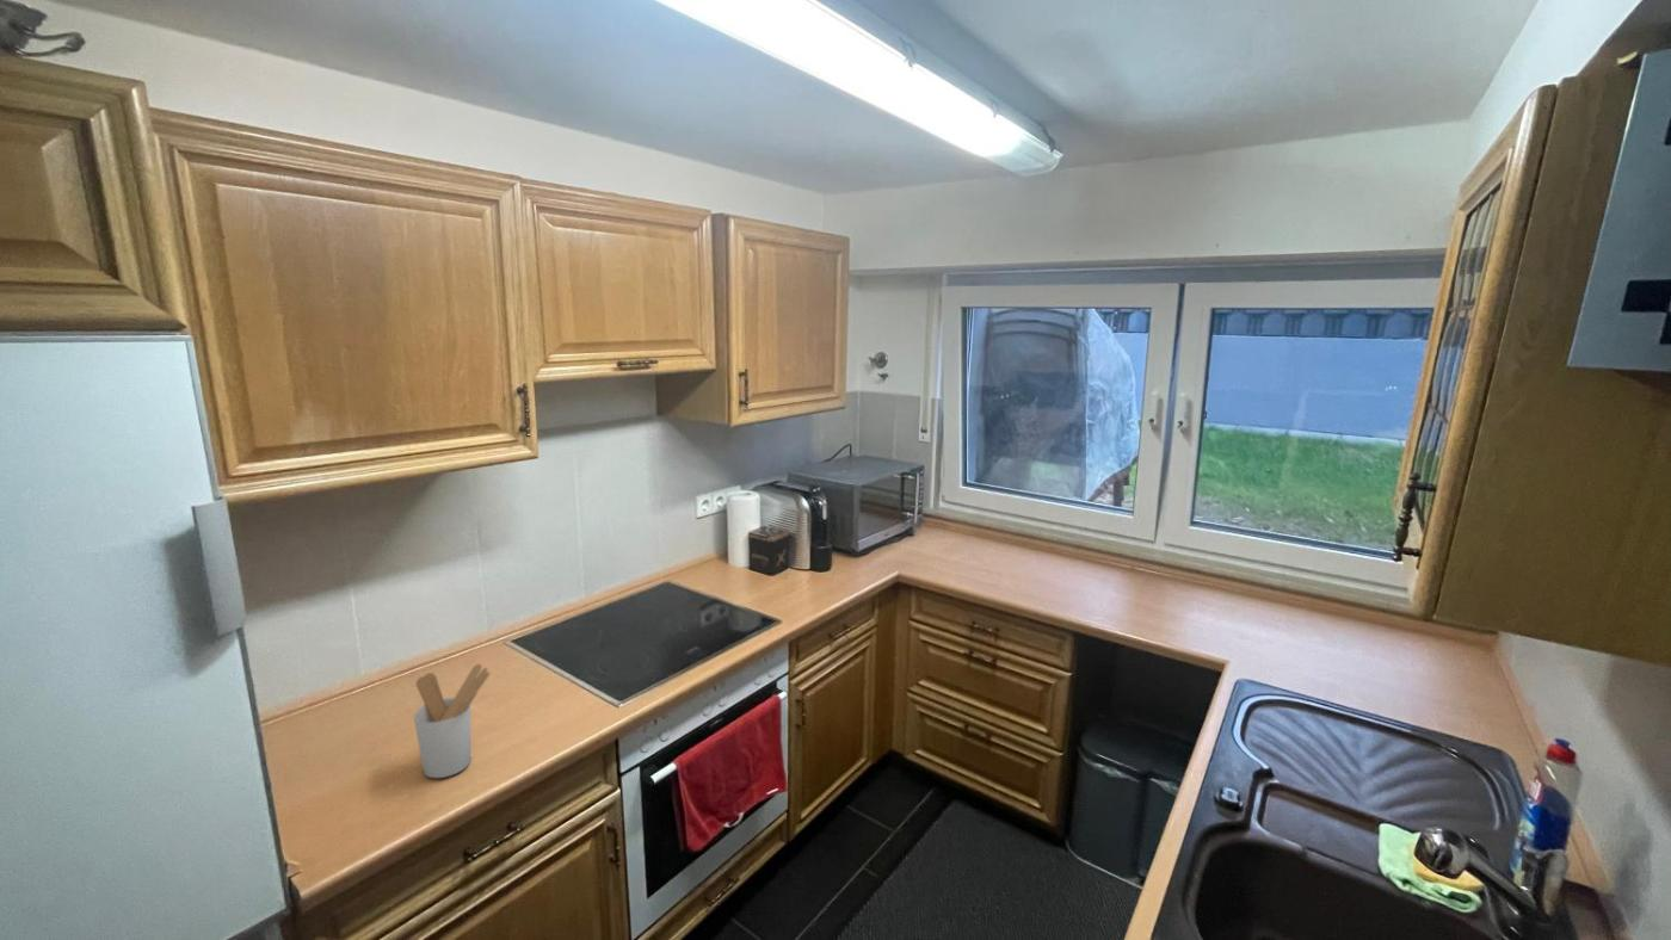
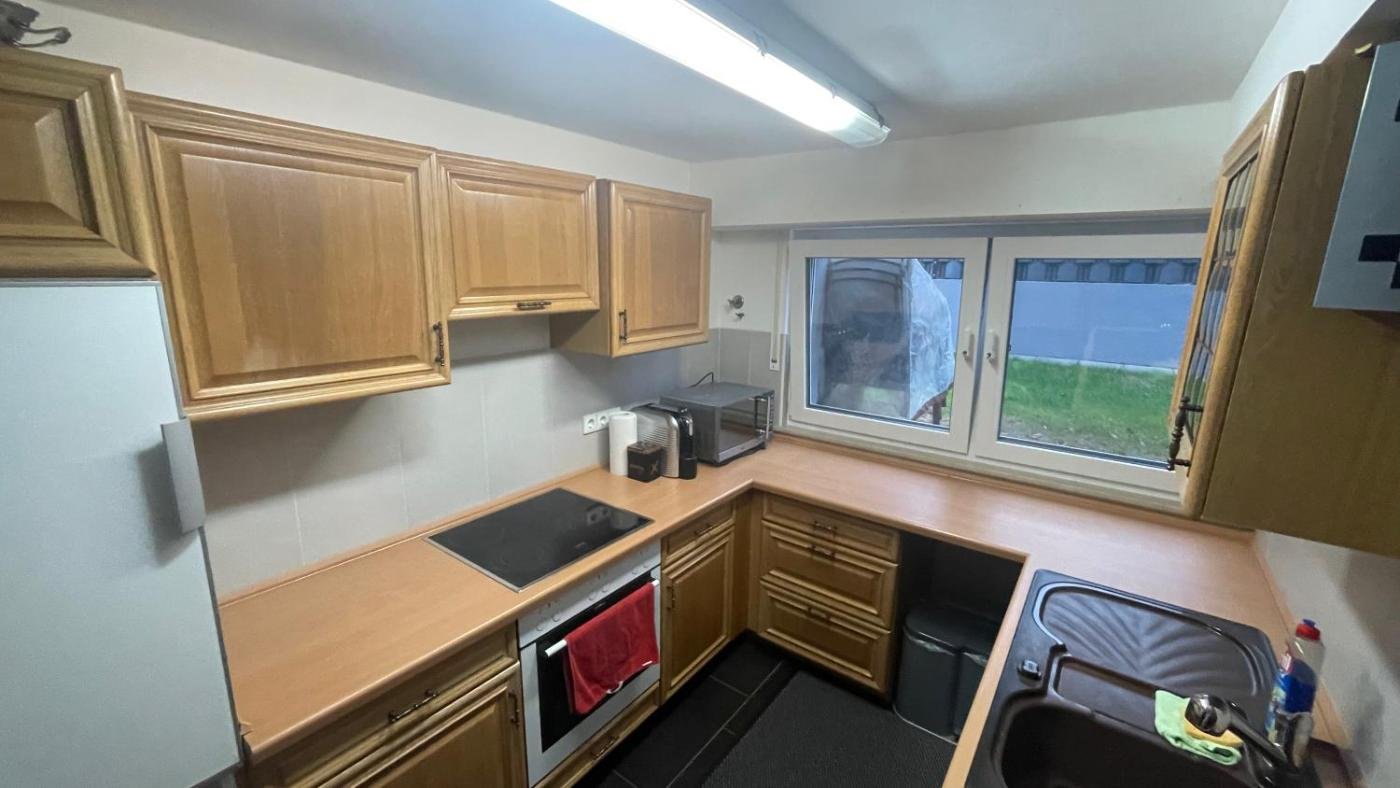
- utensil holder (456, 717)
